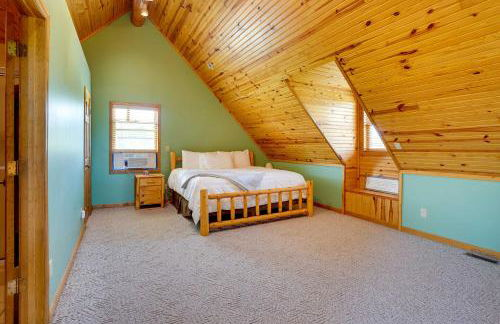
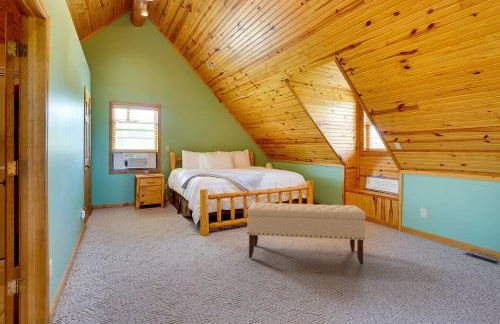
+ bench (303, 230)
